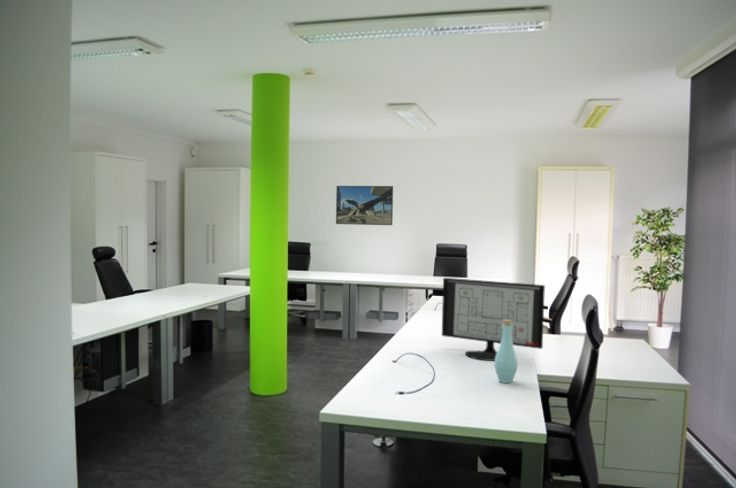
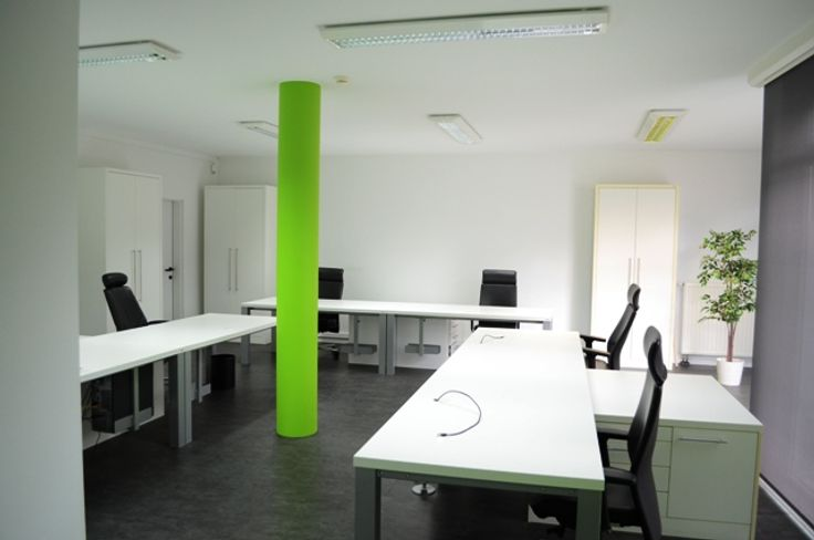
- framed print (364, 205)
- computer monitor (486, 319)
- bottle (506, 350)
